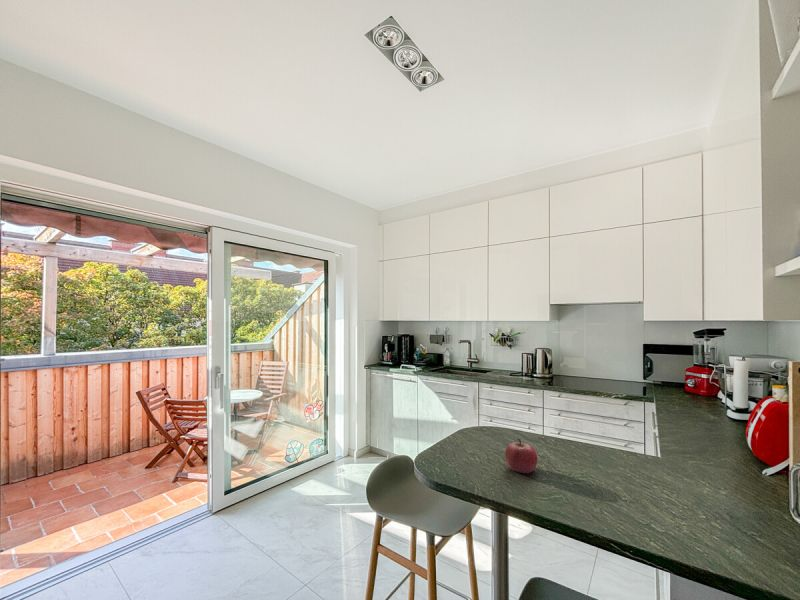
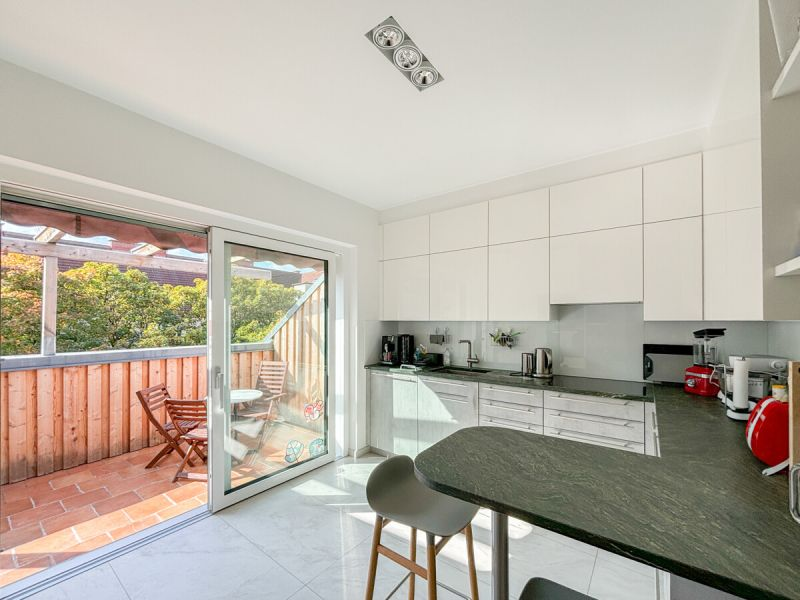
- fruit (521, 453)
